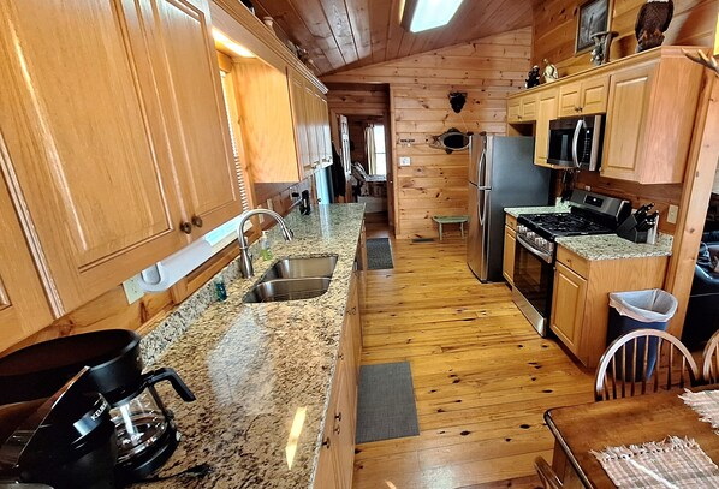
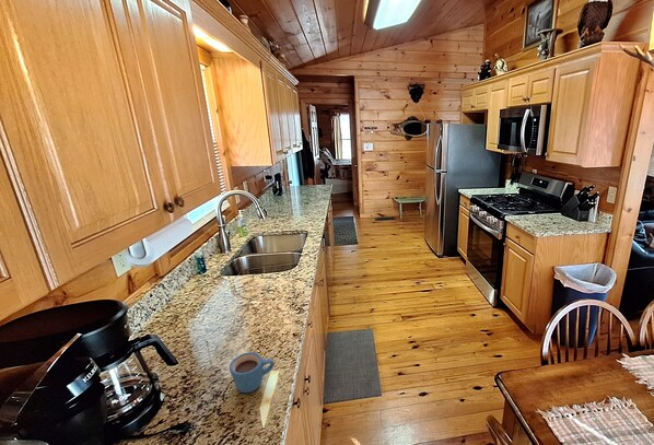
+ mug (253, 372)
